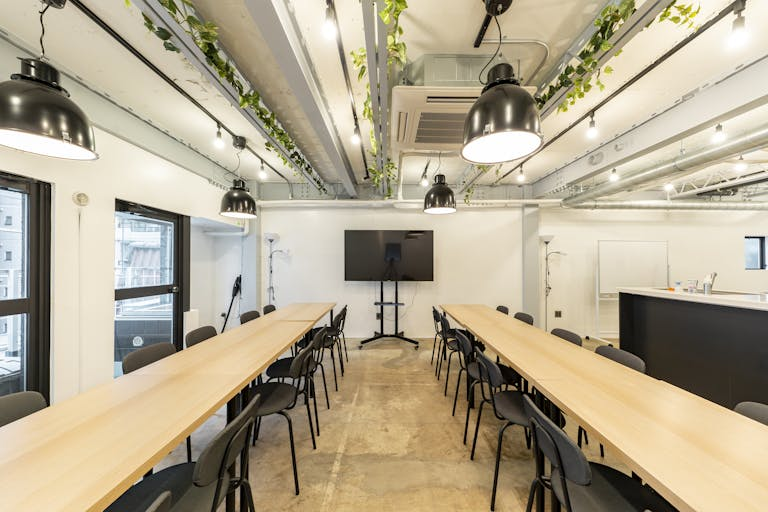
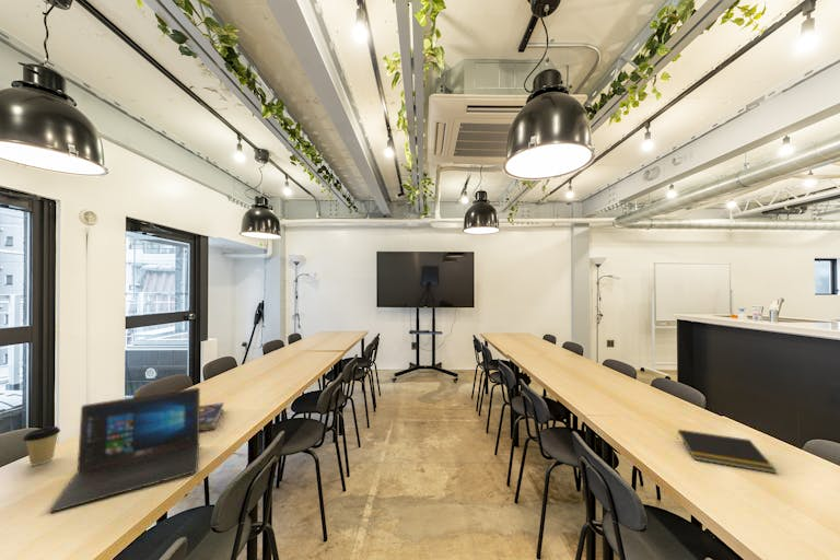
+ coffee cup (42, 445)
+ notepad (722, 448)
+ laptop (138, 439)
+ book (199, 418)
